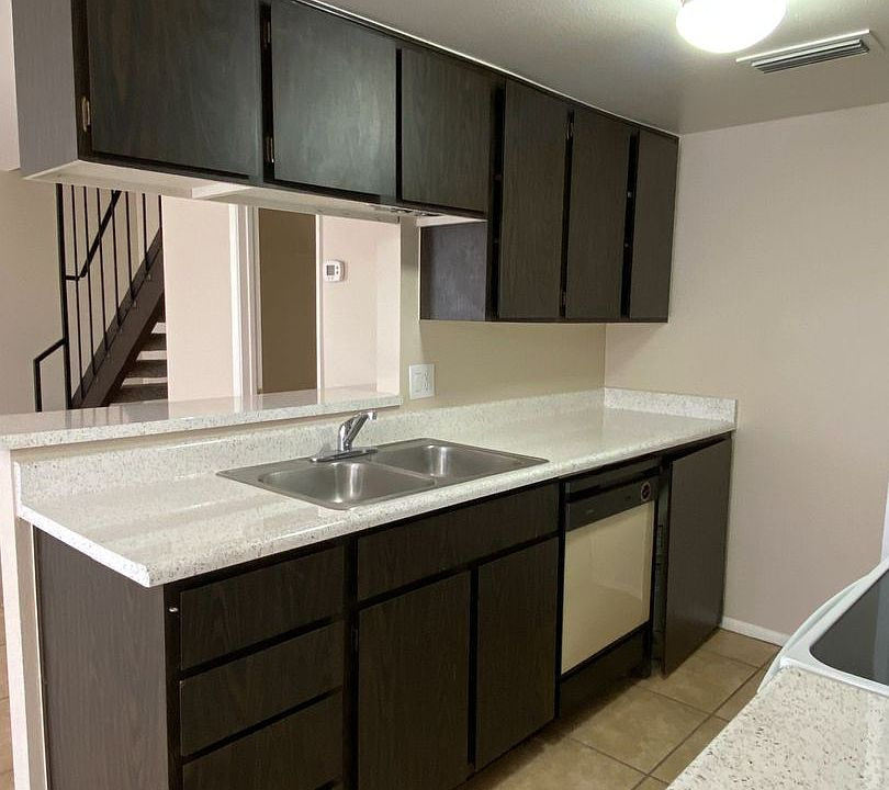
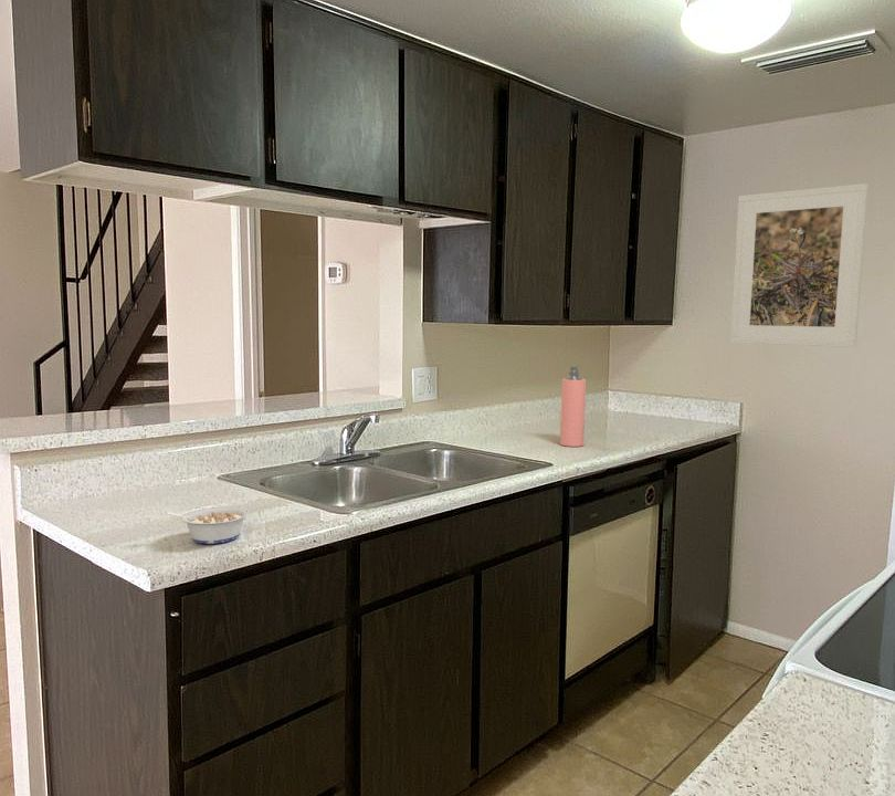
+ legume (213, 524)
+ spray bottle (572, 405)
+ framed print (794, 268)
